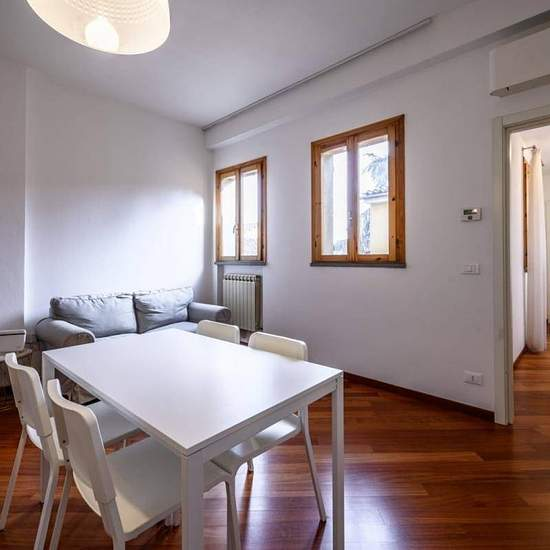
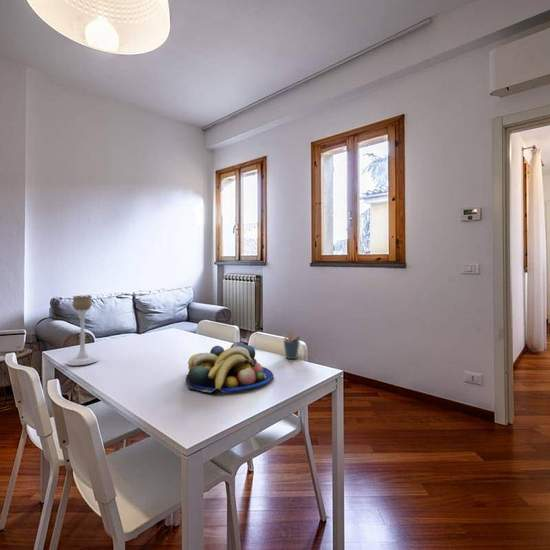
+ candle holder (82, 329)
+ fruit bowl (230, 361)
+ pen holder (291, 344)
